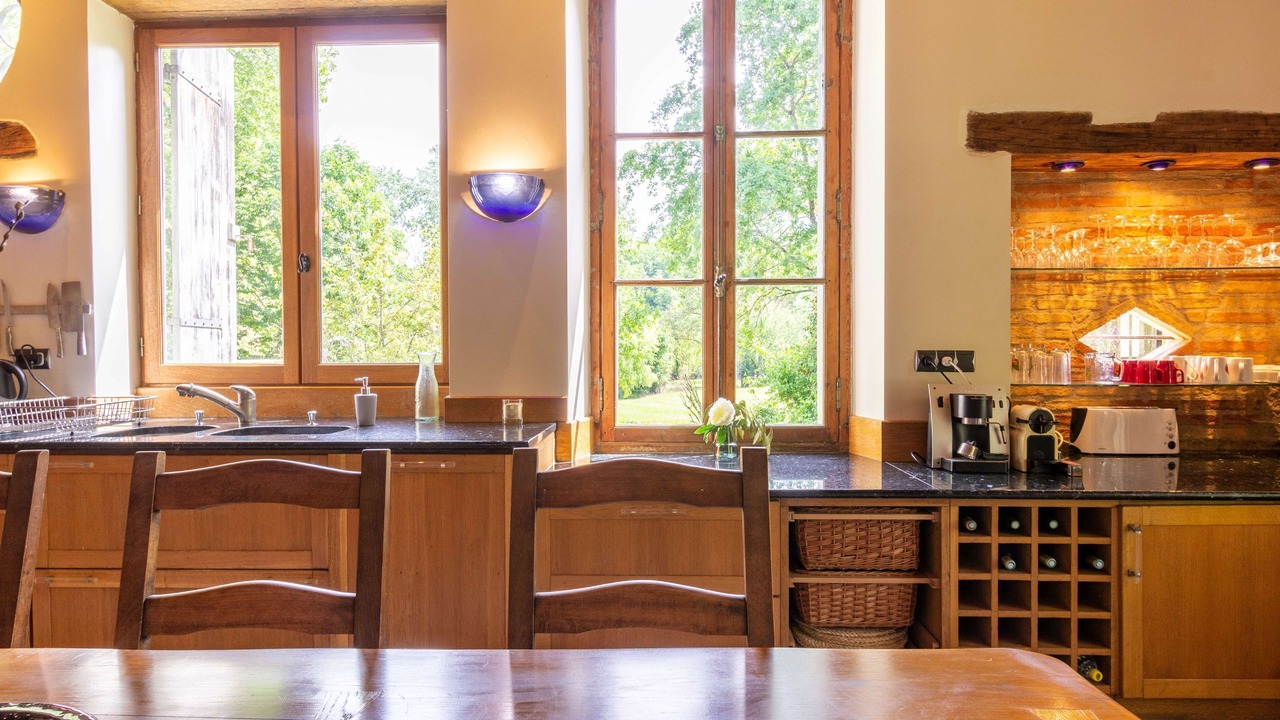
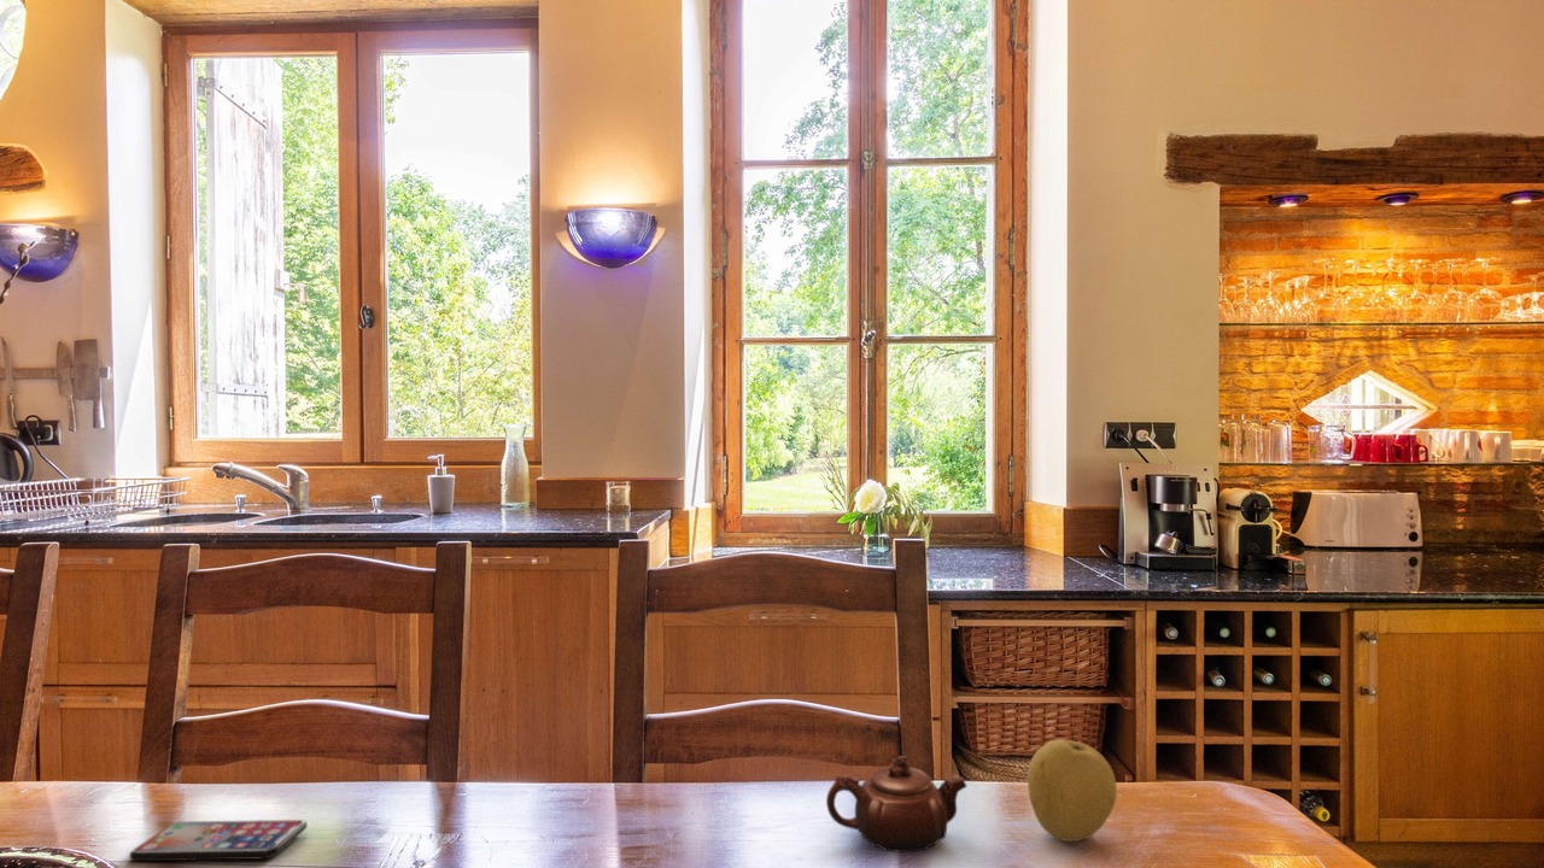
+ smartphone (221, 839)
+ teapot (896, 796)
+ fruit (1071, 788)
